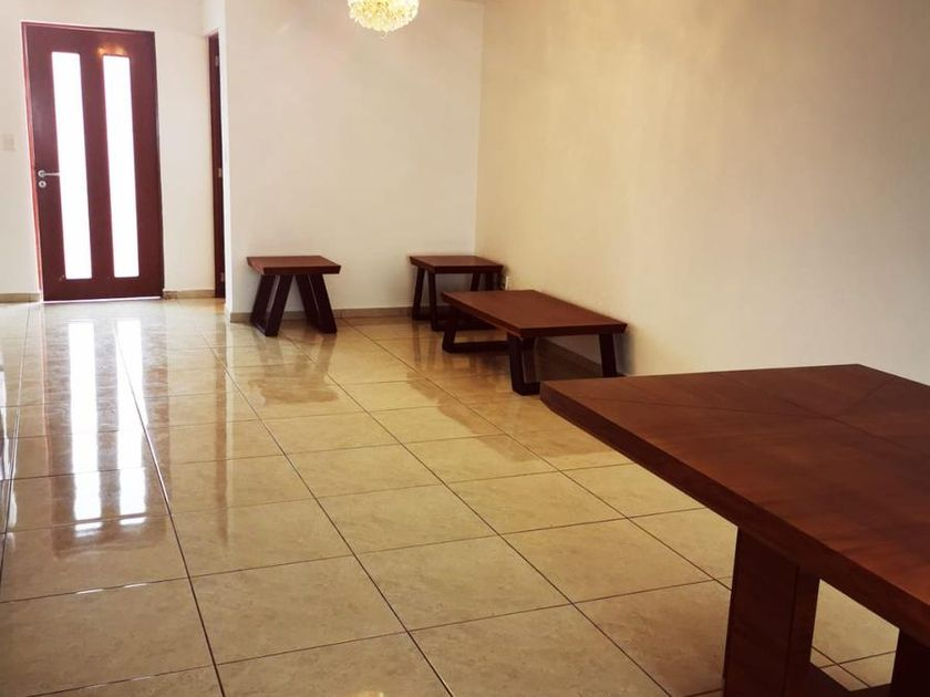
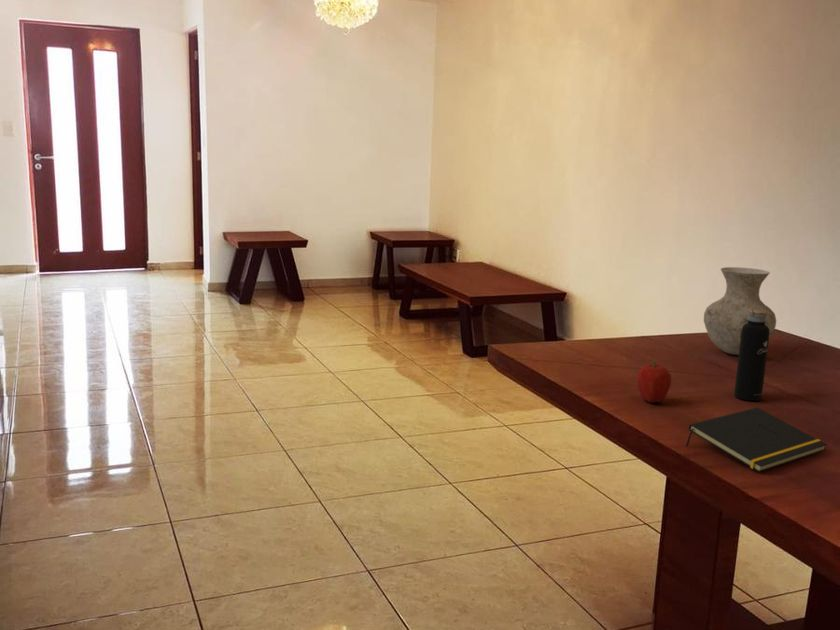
+ vase (740, 312)
+ fruit (653, 380)
+ water bottle (753, 349)
+ notepad (757, 437)
